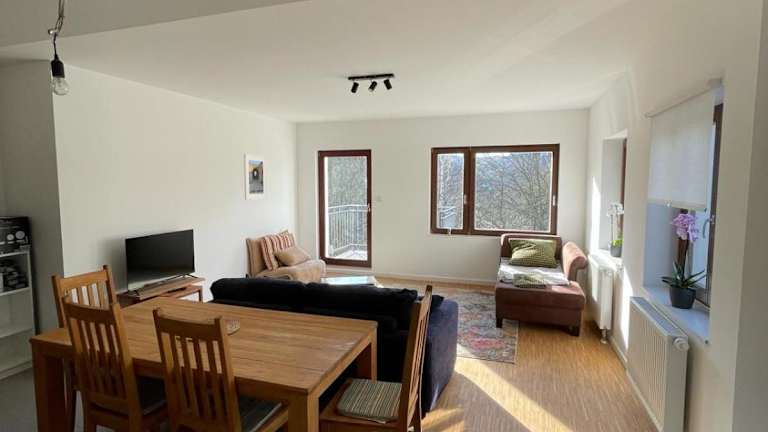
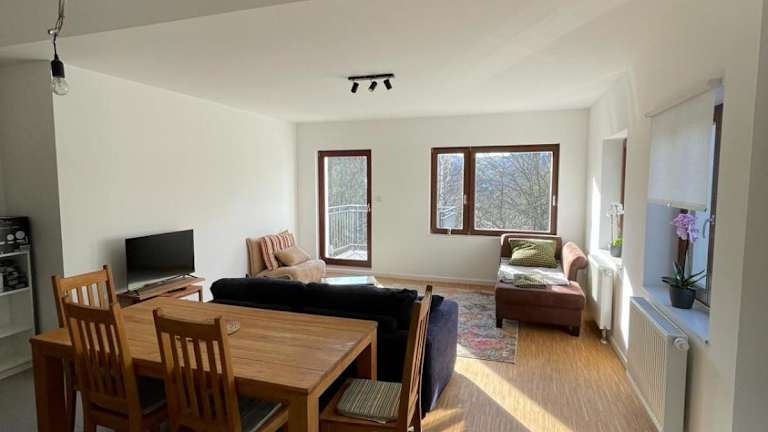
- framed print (256, 177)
